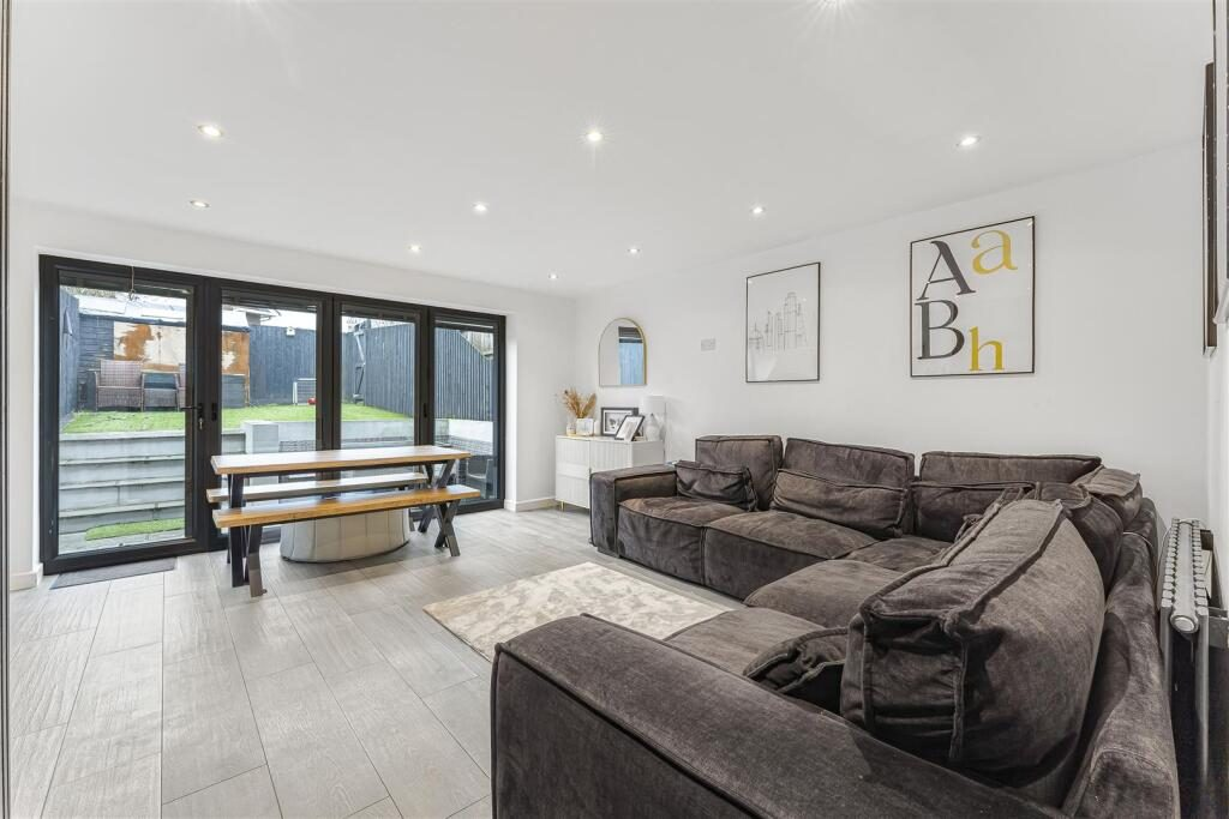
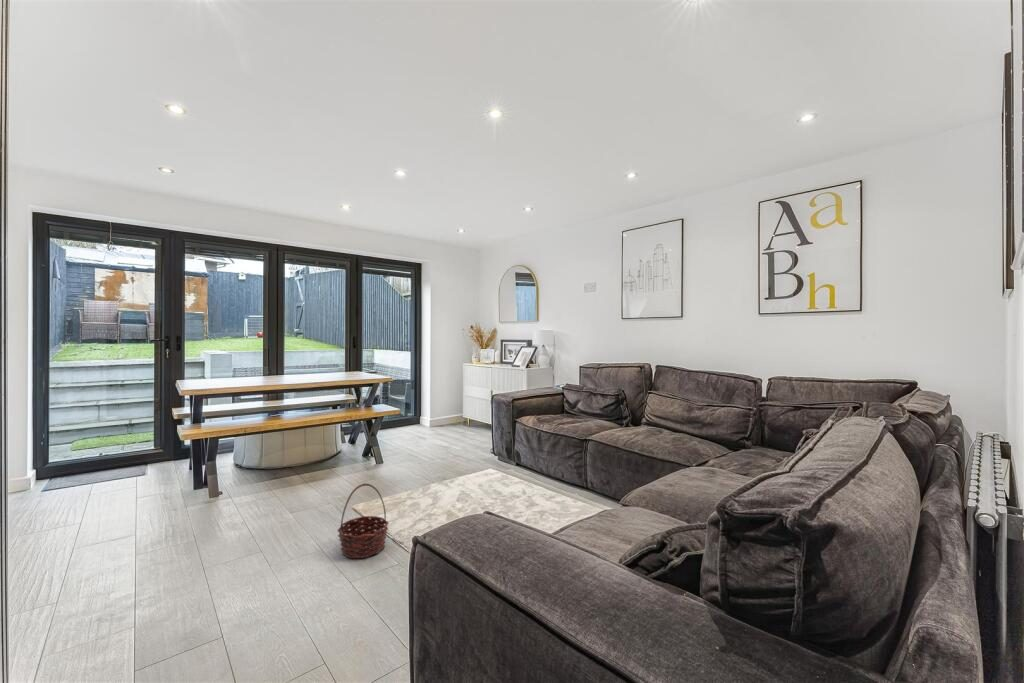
+ basket (364, 516)
